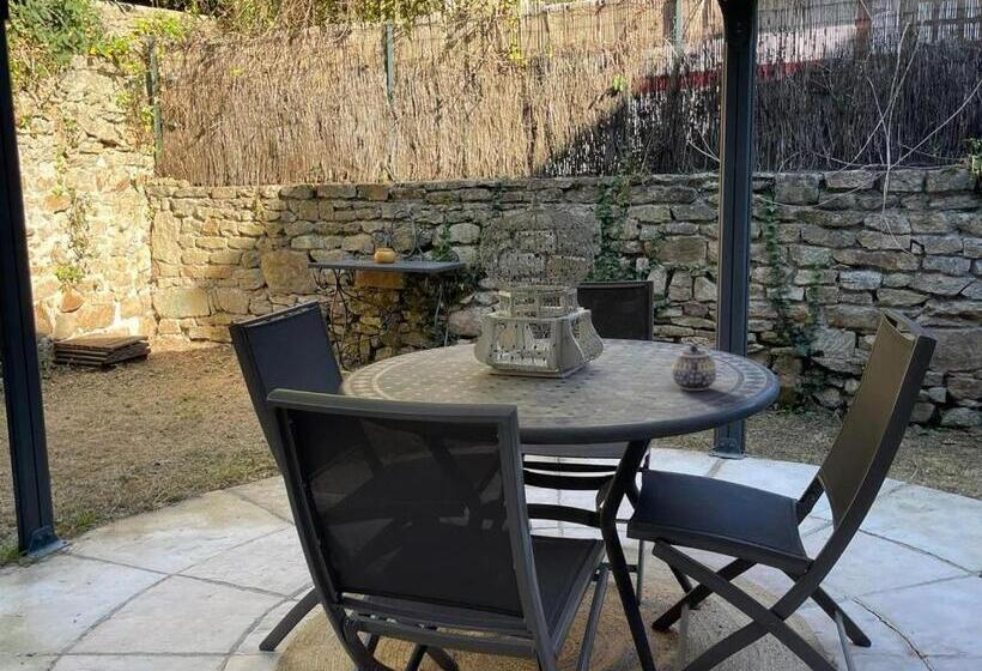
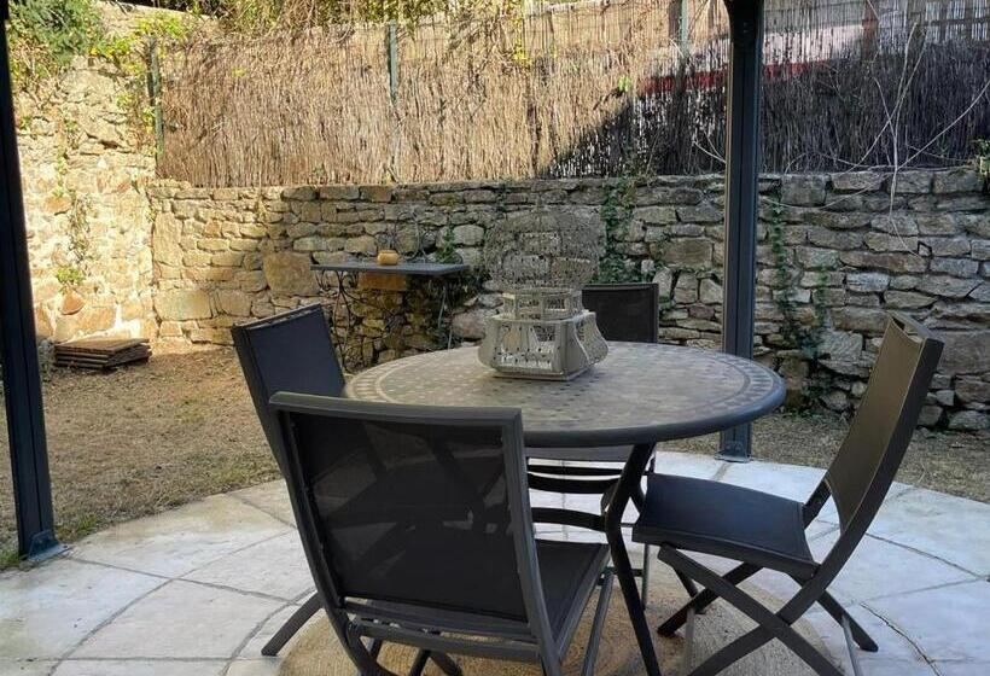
- teapot (693, 367)
